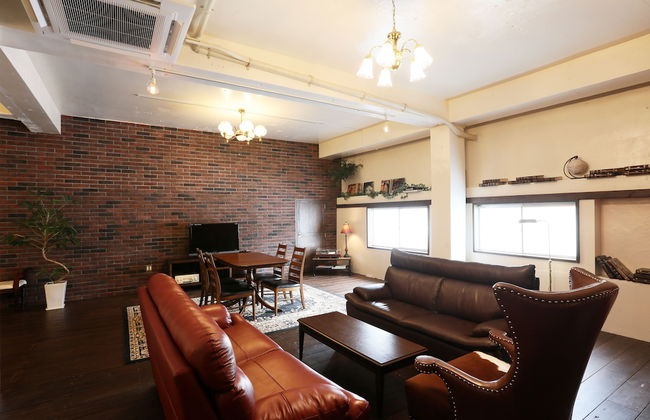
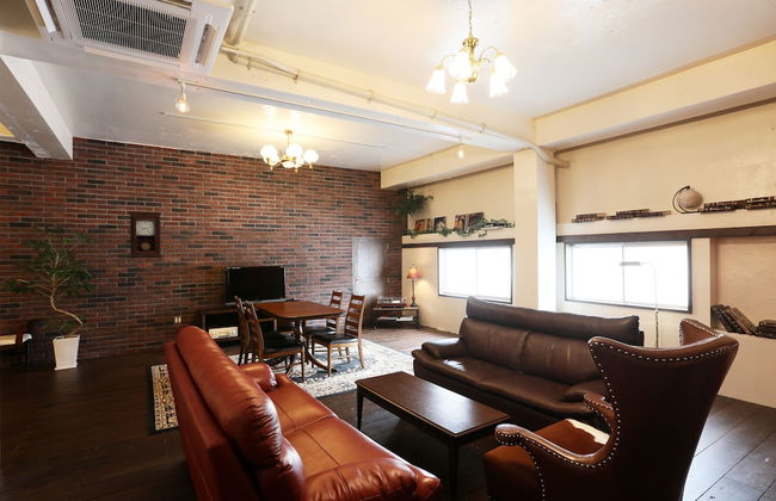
+ pendulum clock (144, 235)
